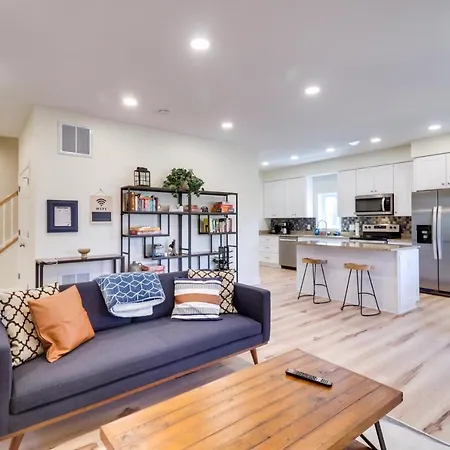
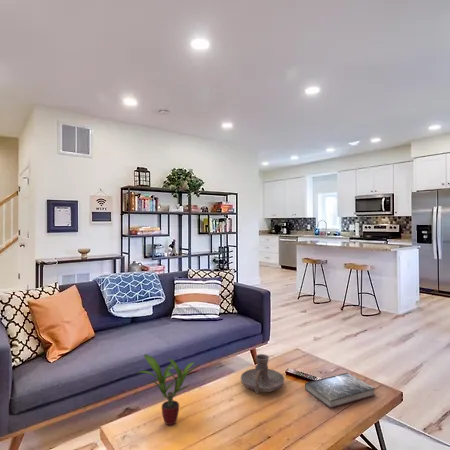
+ candle holder (261, 373)
+ potted plant (167, 388)
+ book (339, 388)
